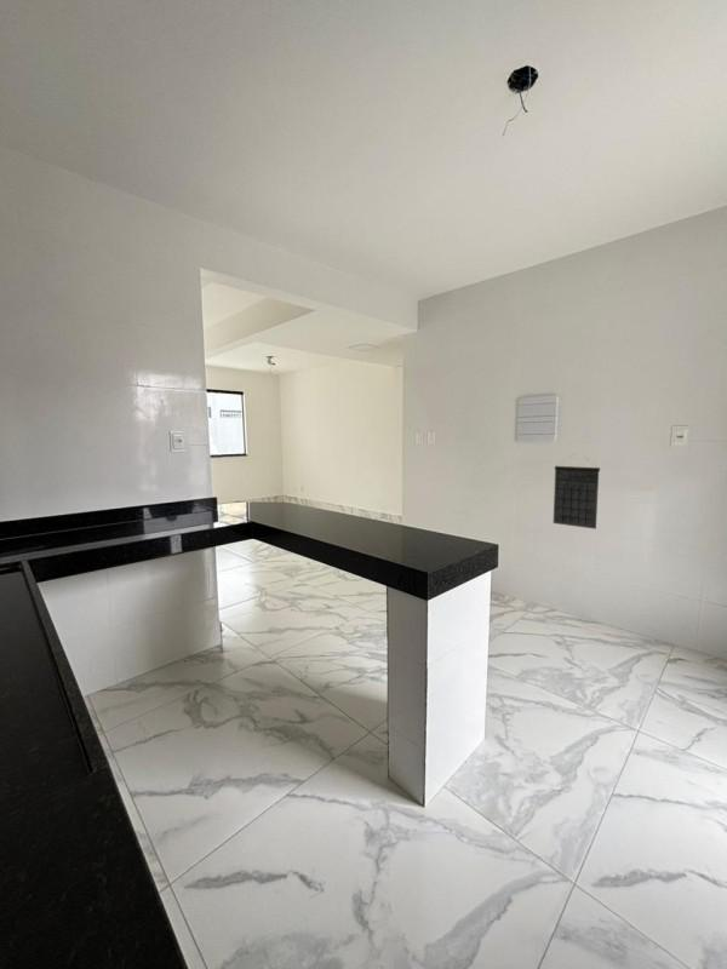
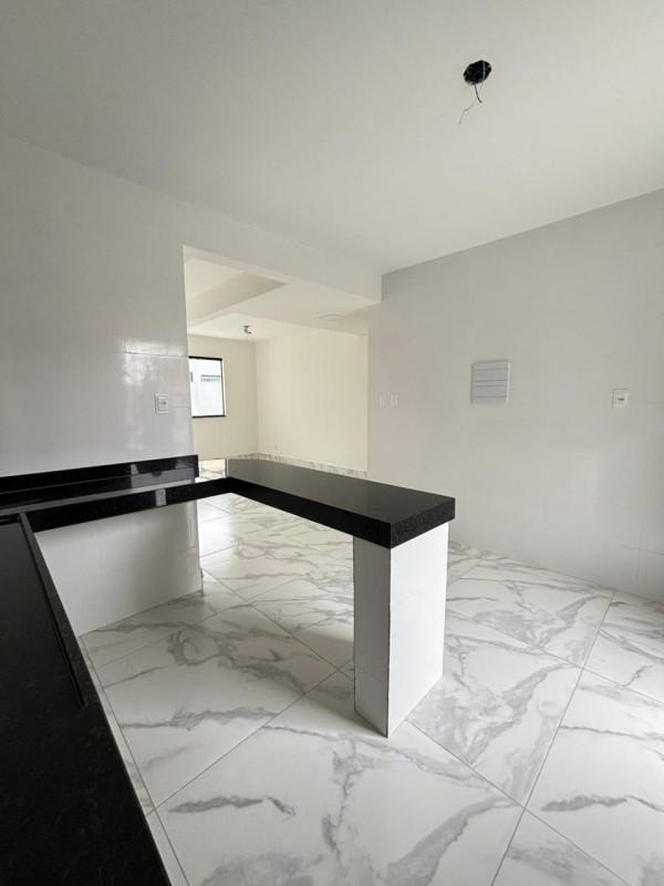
- calendar (576, 489)
